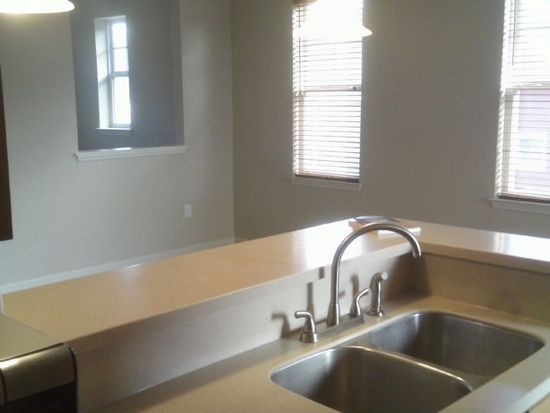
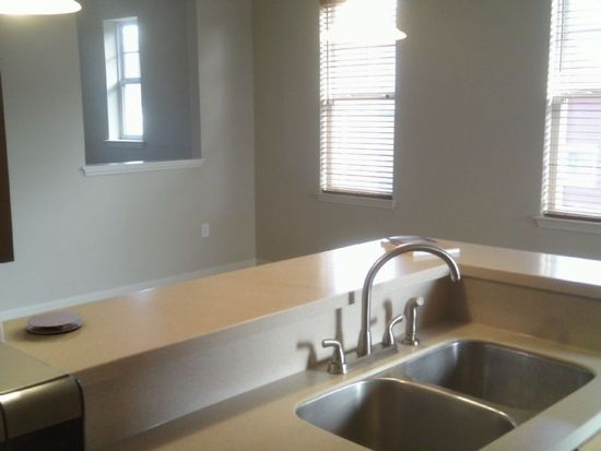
+ coaster (55, 321)
